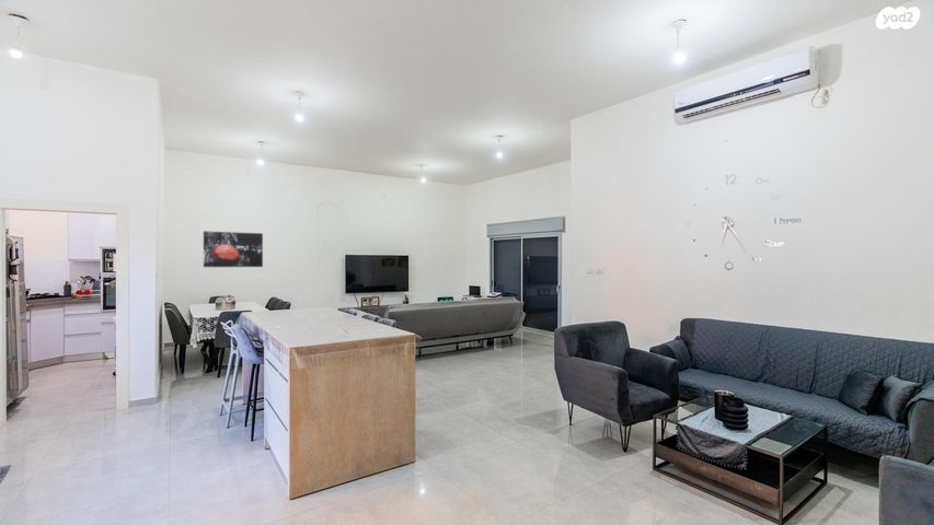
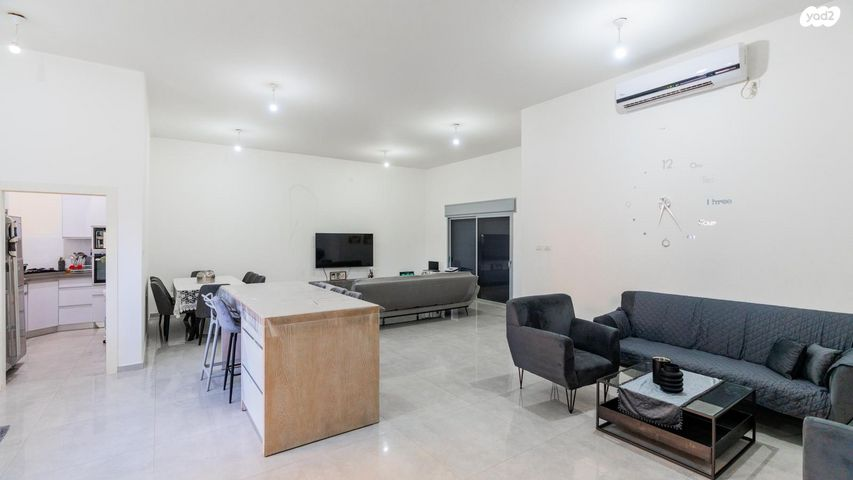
- wall art (233, 249)
